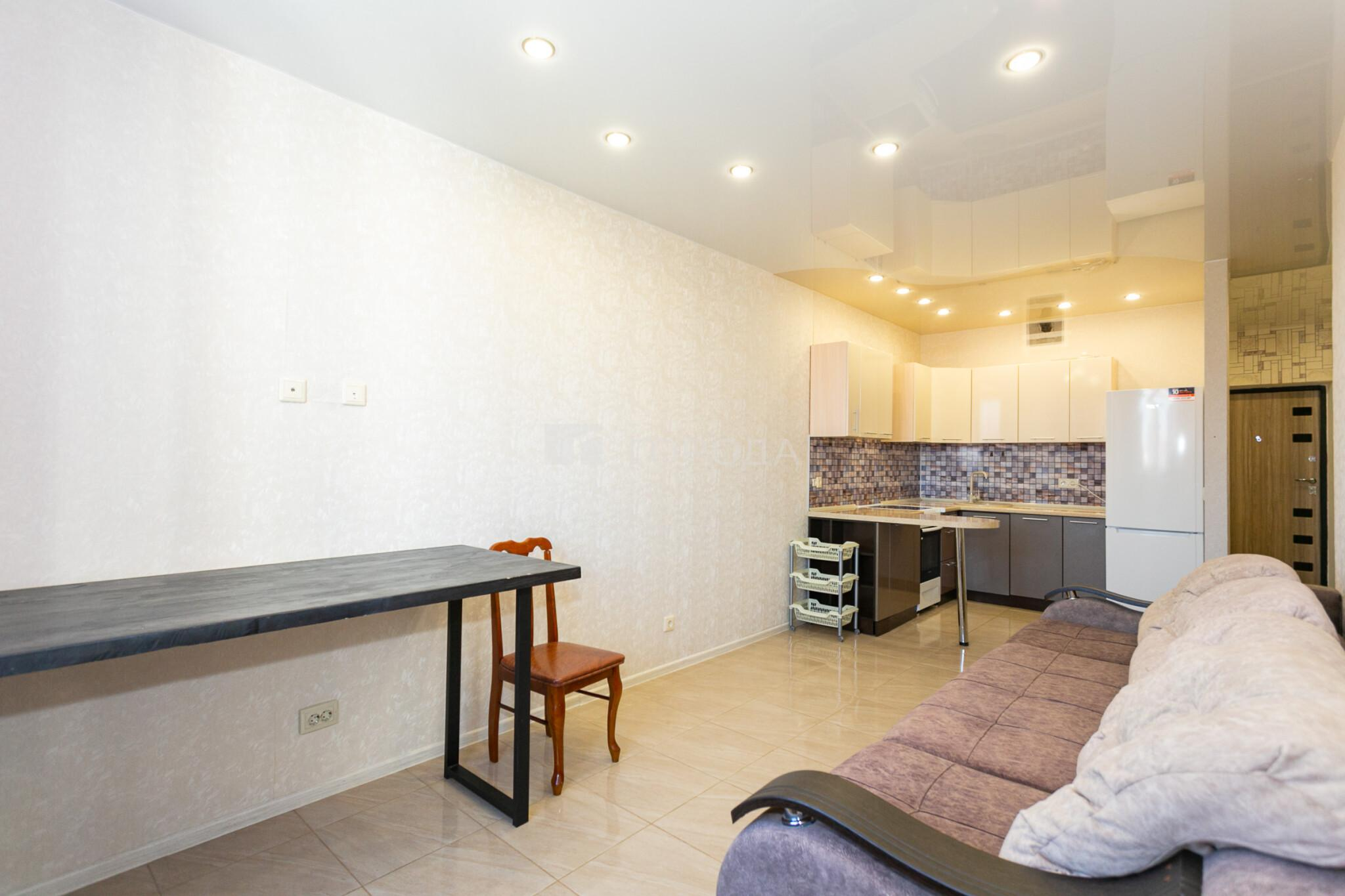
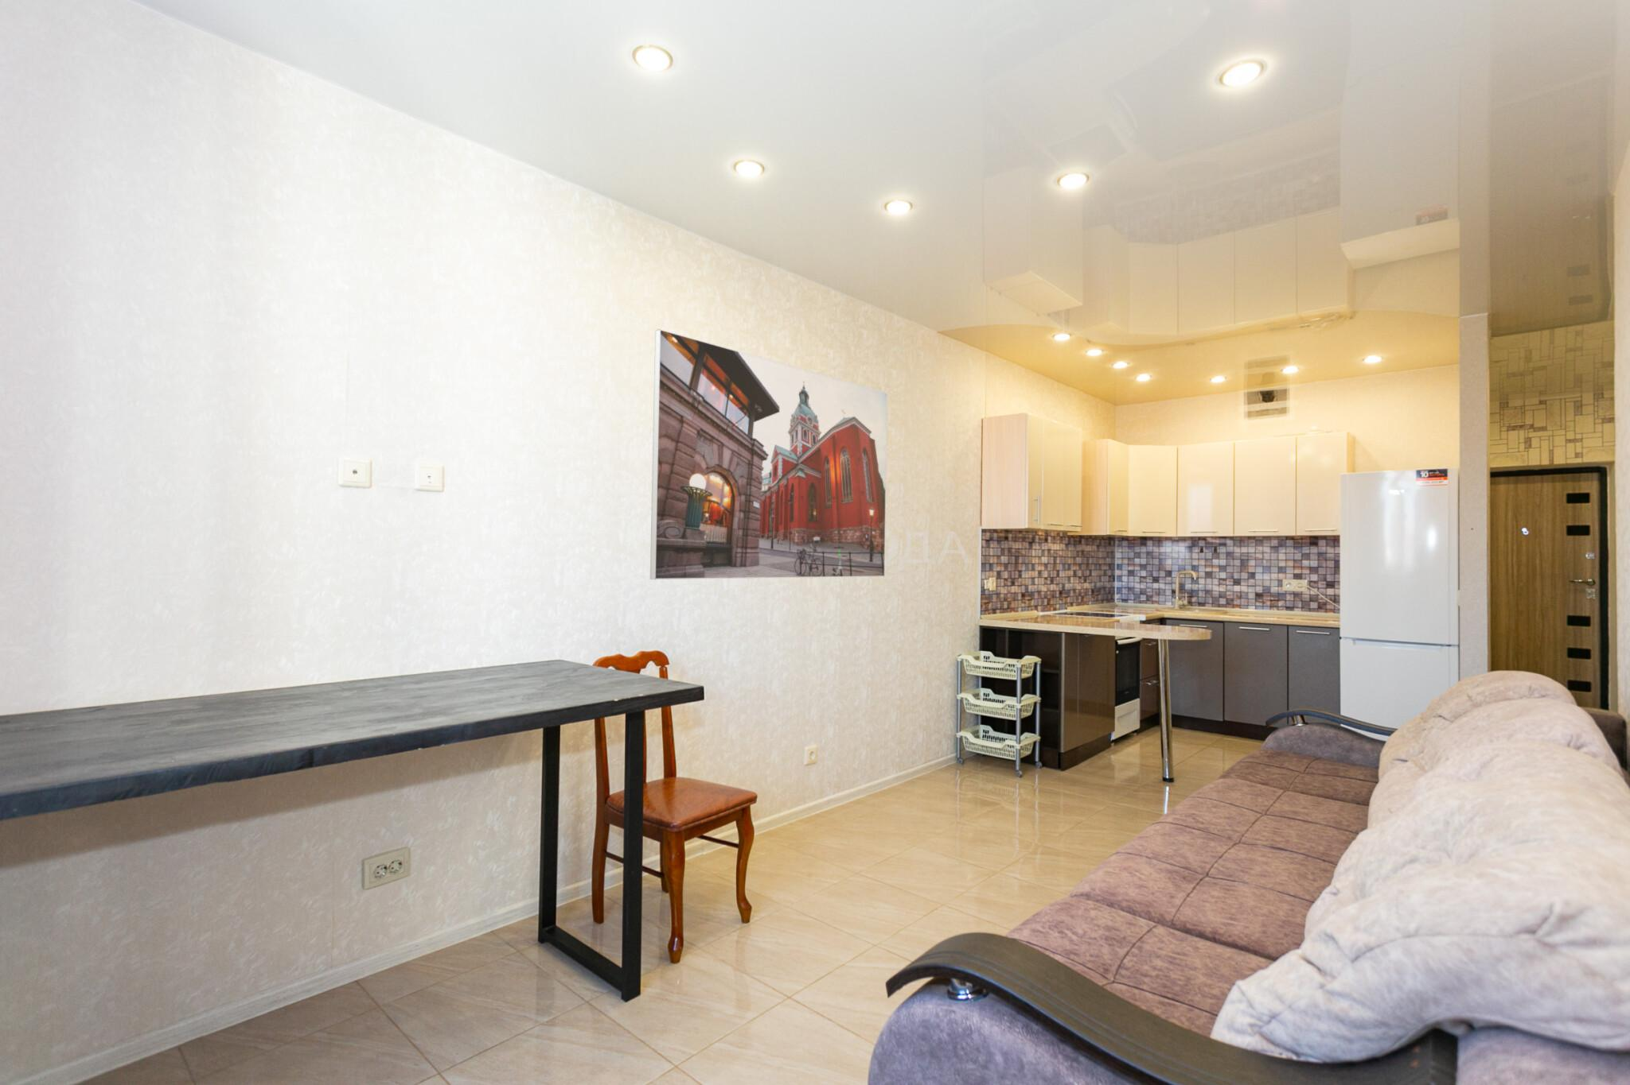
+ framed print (787, 471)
